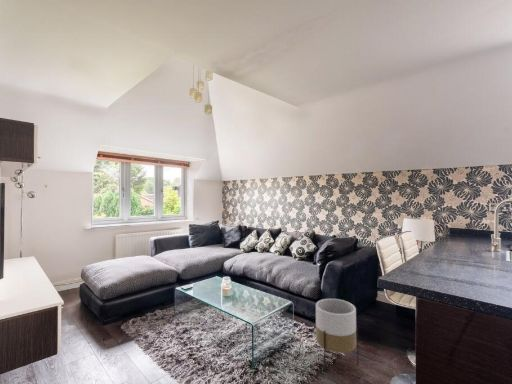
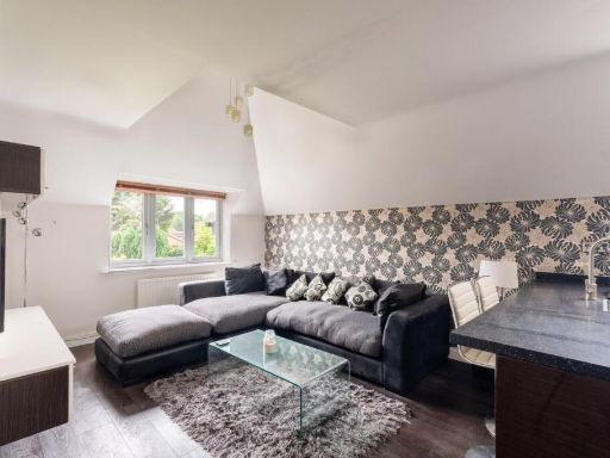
- planter (335, 333)
